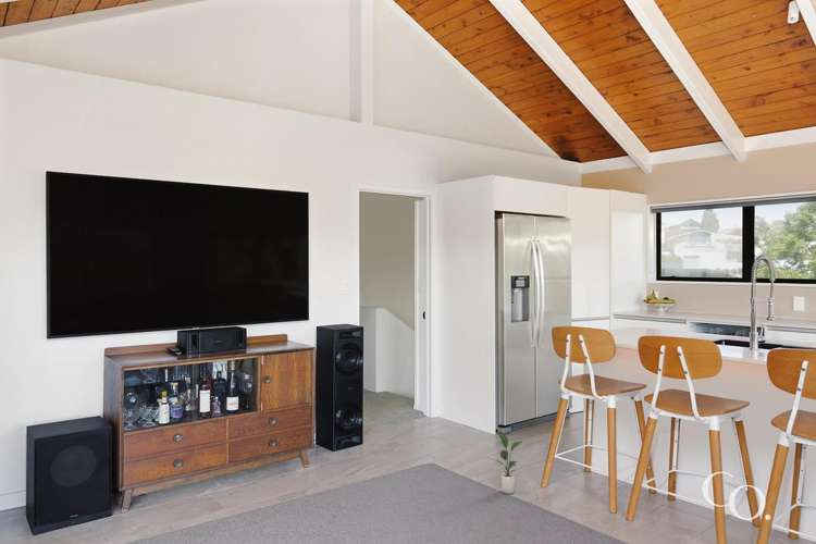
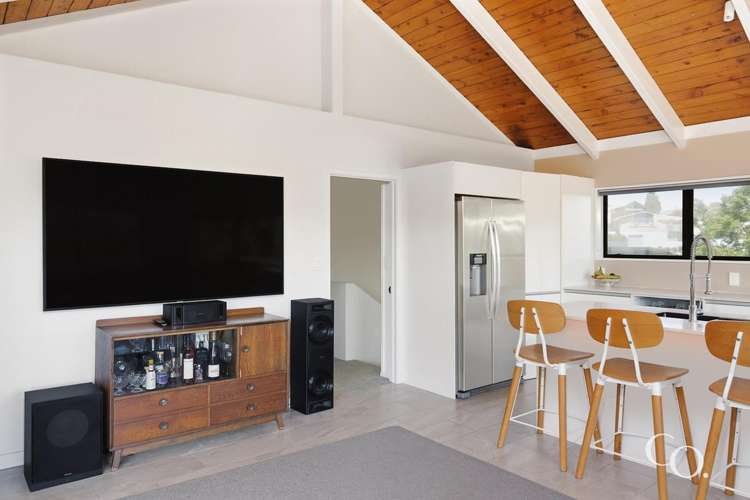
- potted plant (507, 463)
